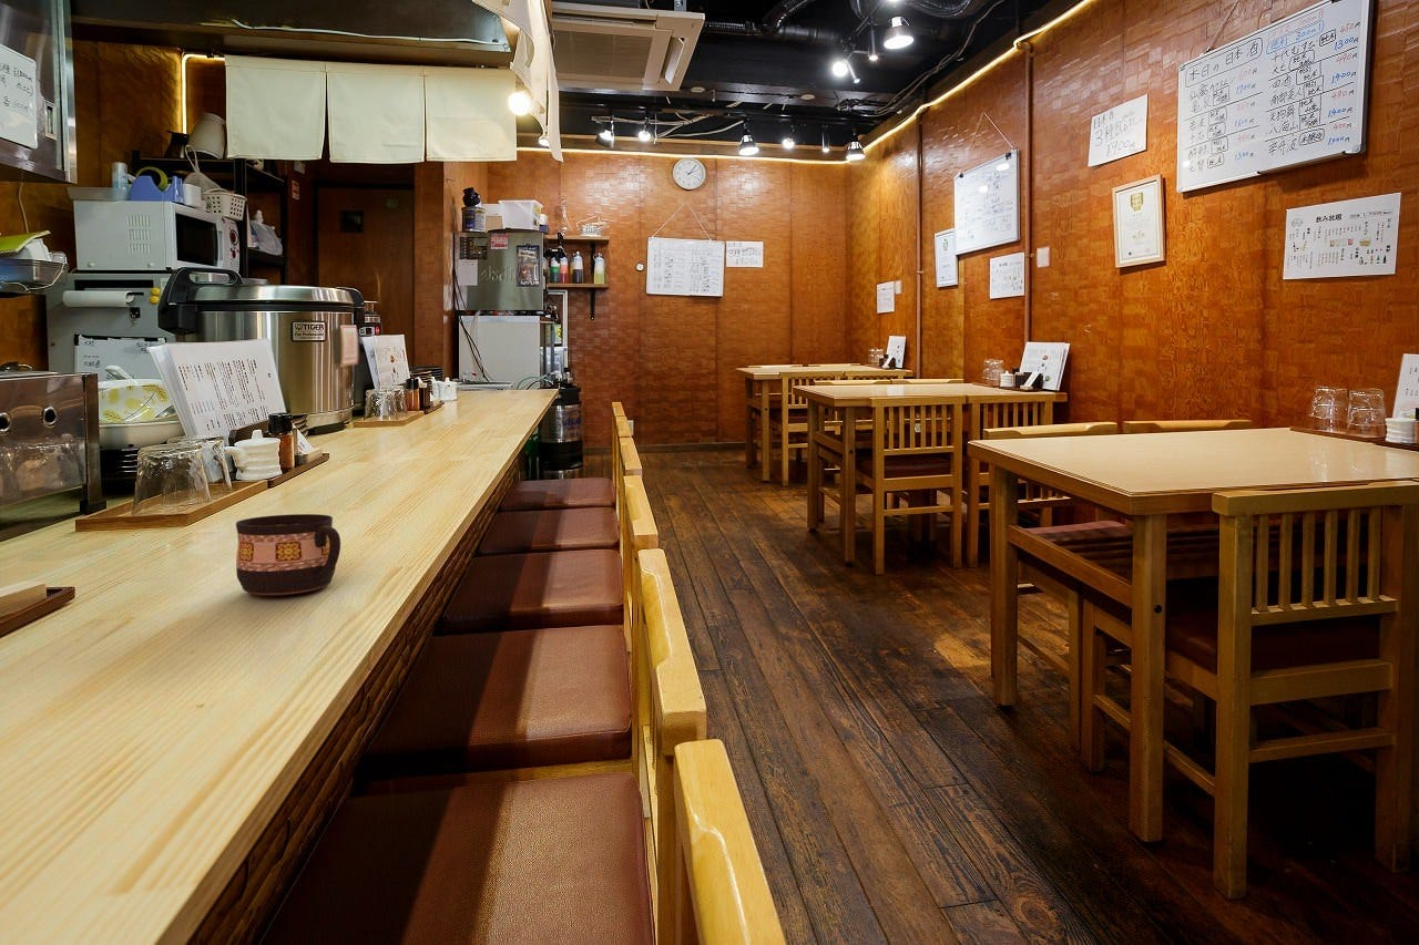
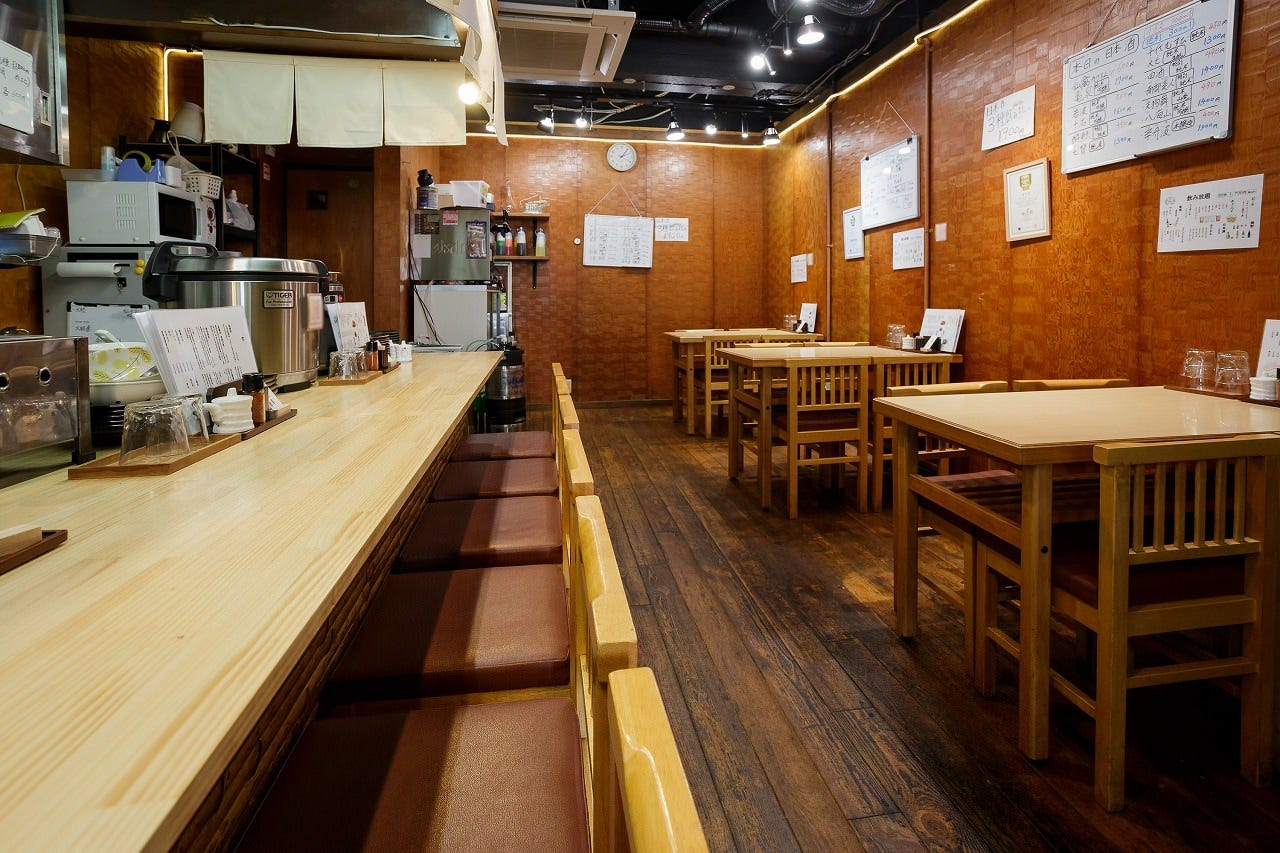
- cup (287, 555)
